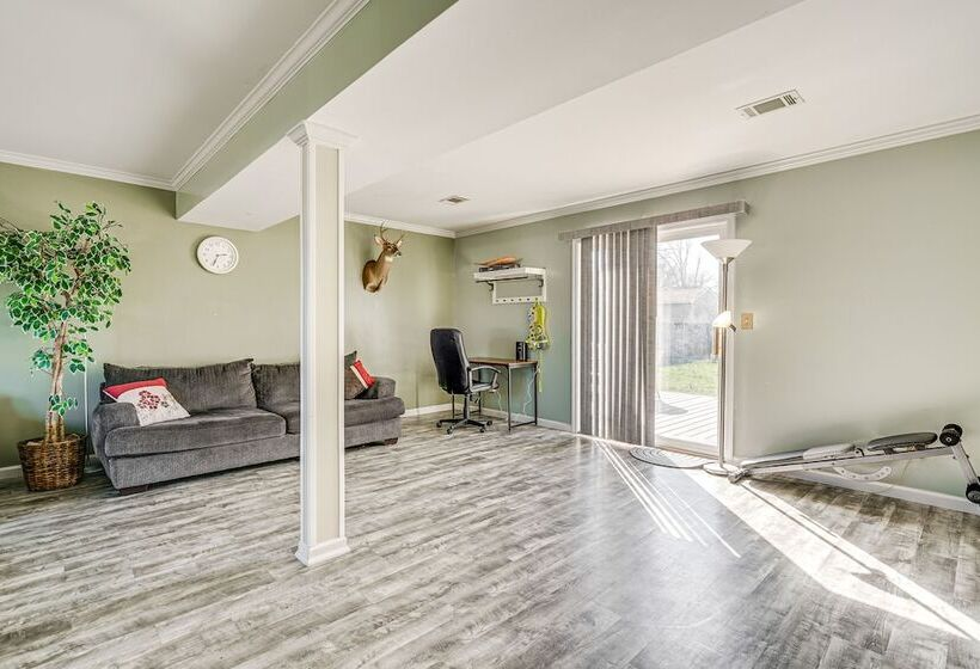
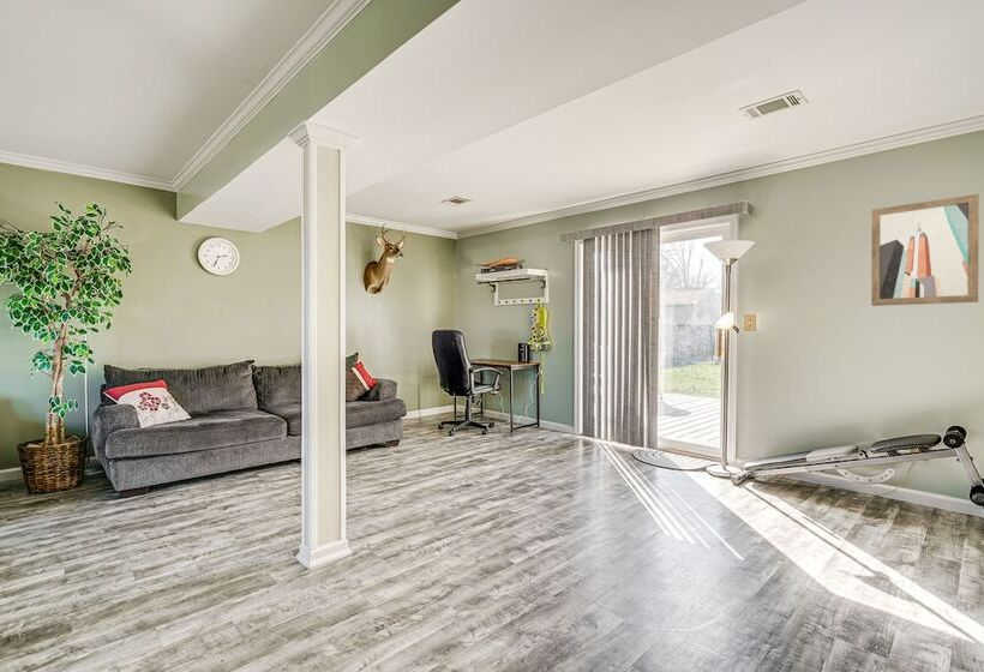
+ wall art (922, 253)
